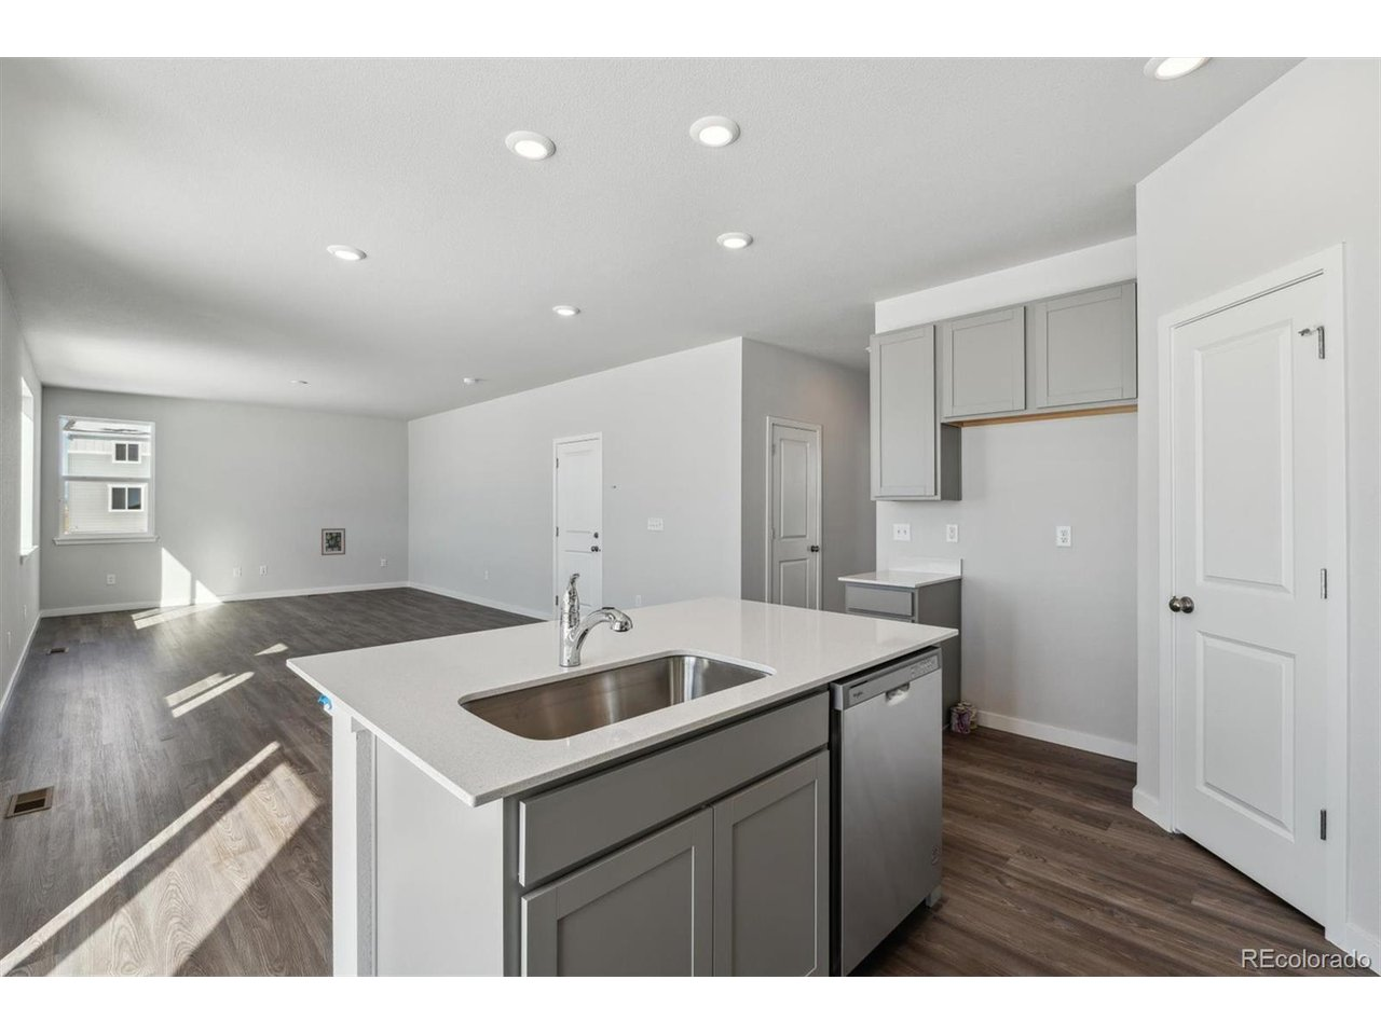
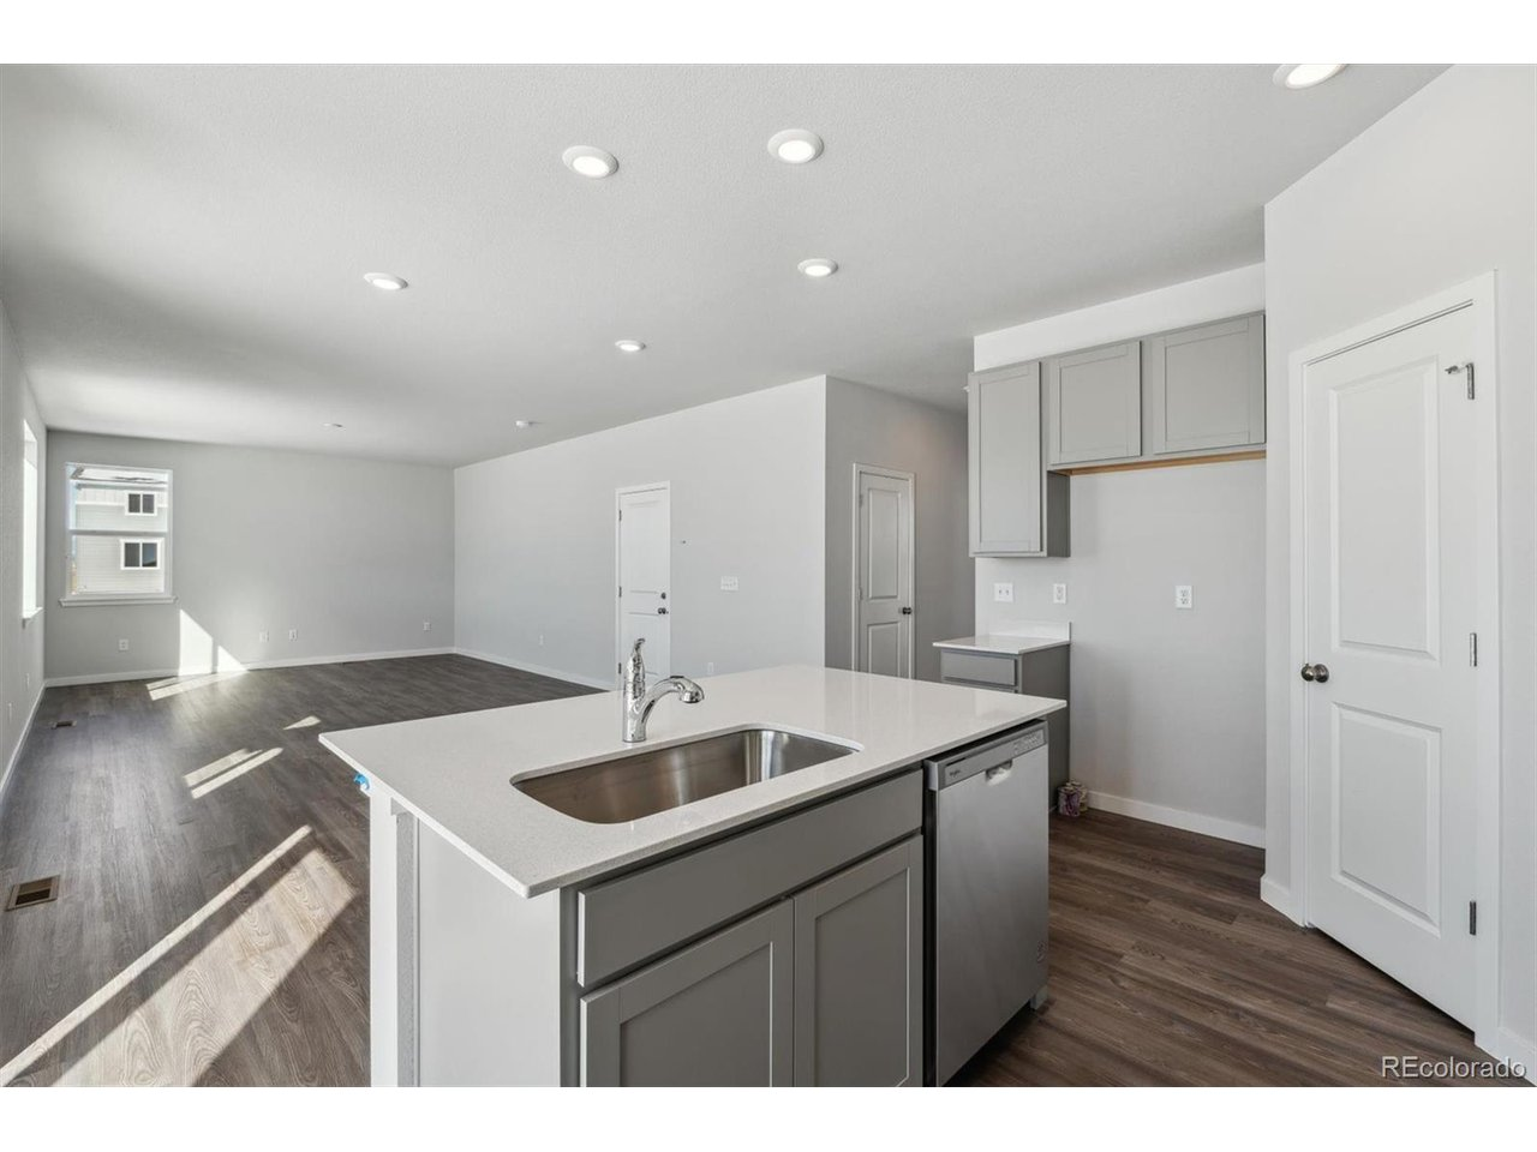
- wall art (334, 541)
